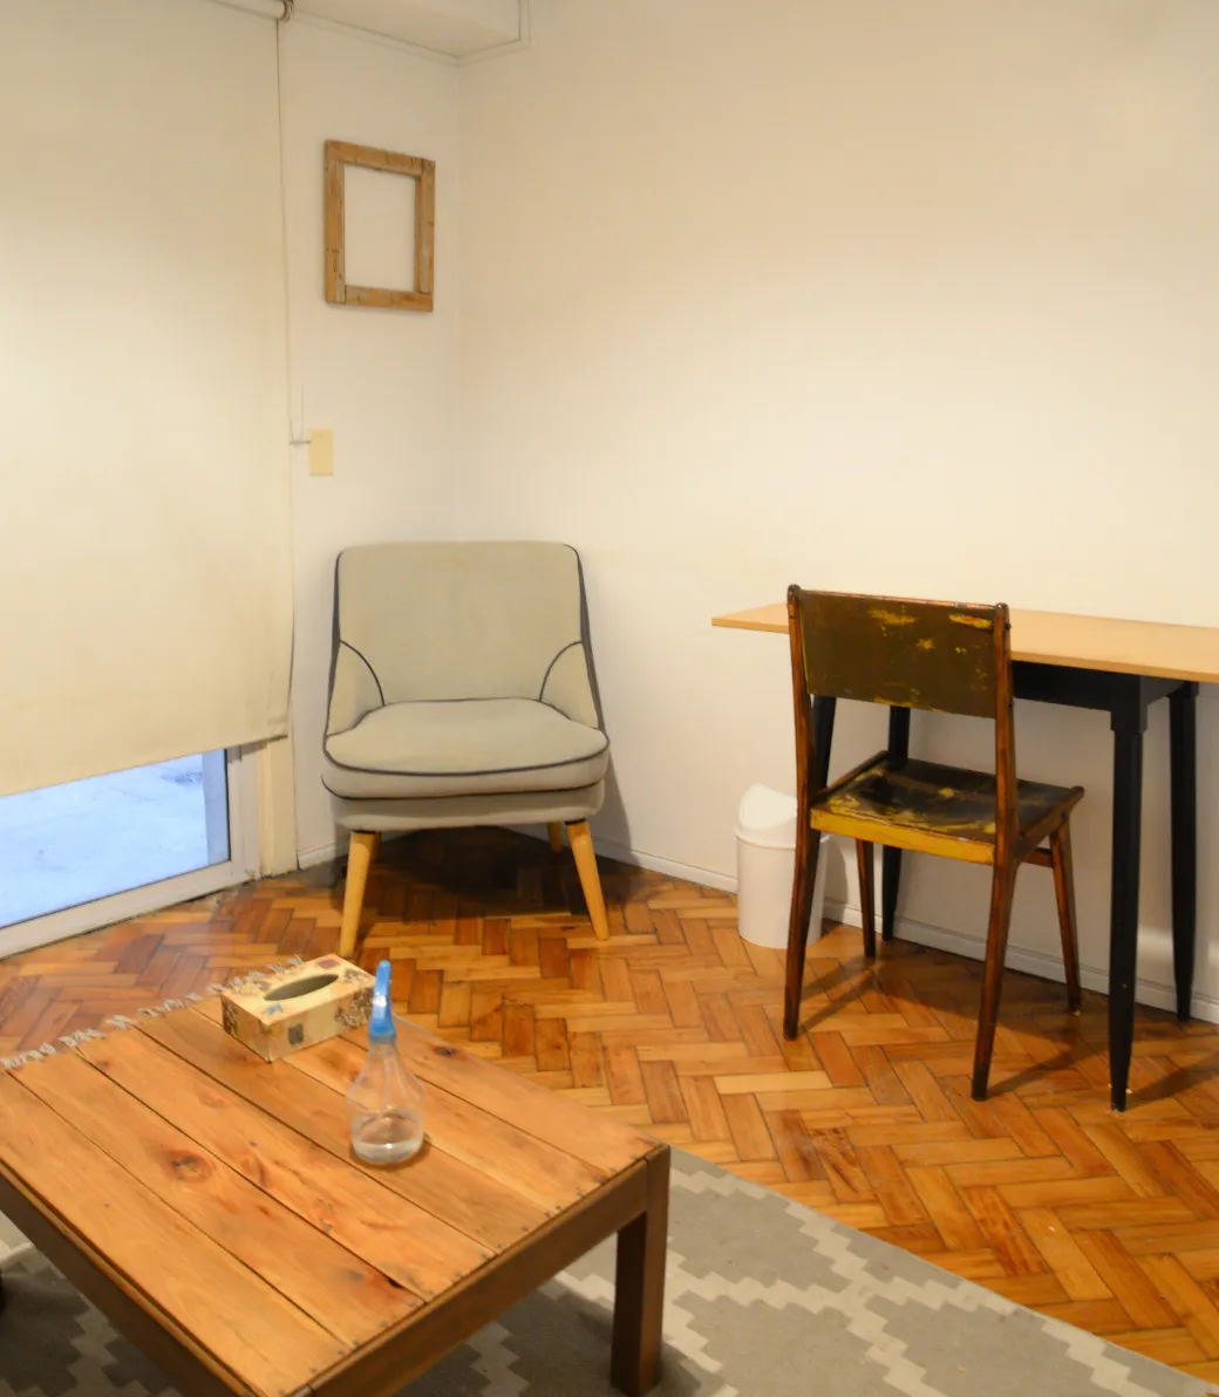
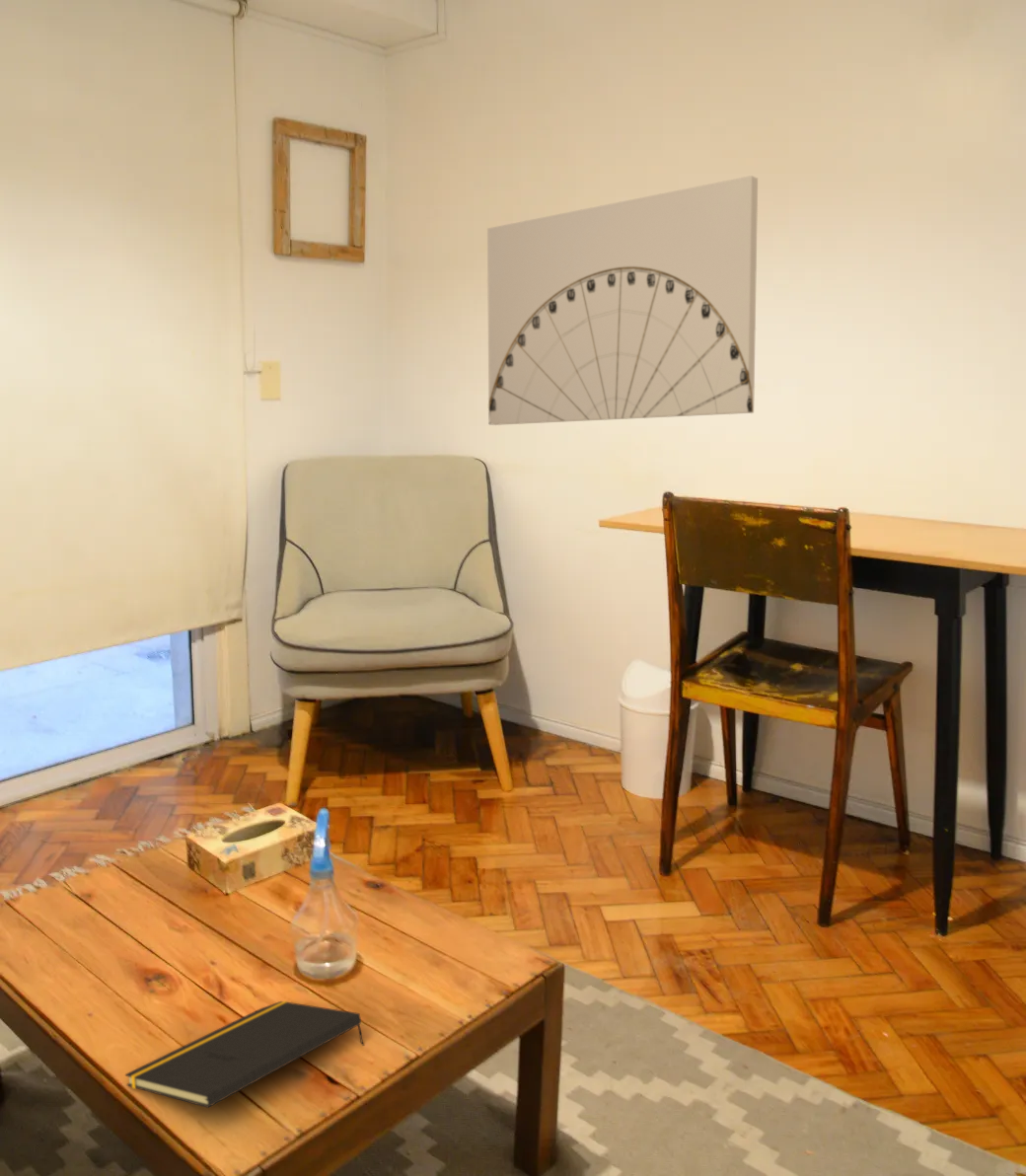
+ wall art (610, 313)
+ notepad (246, 1048)
